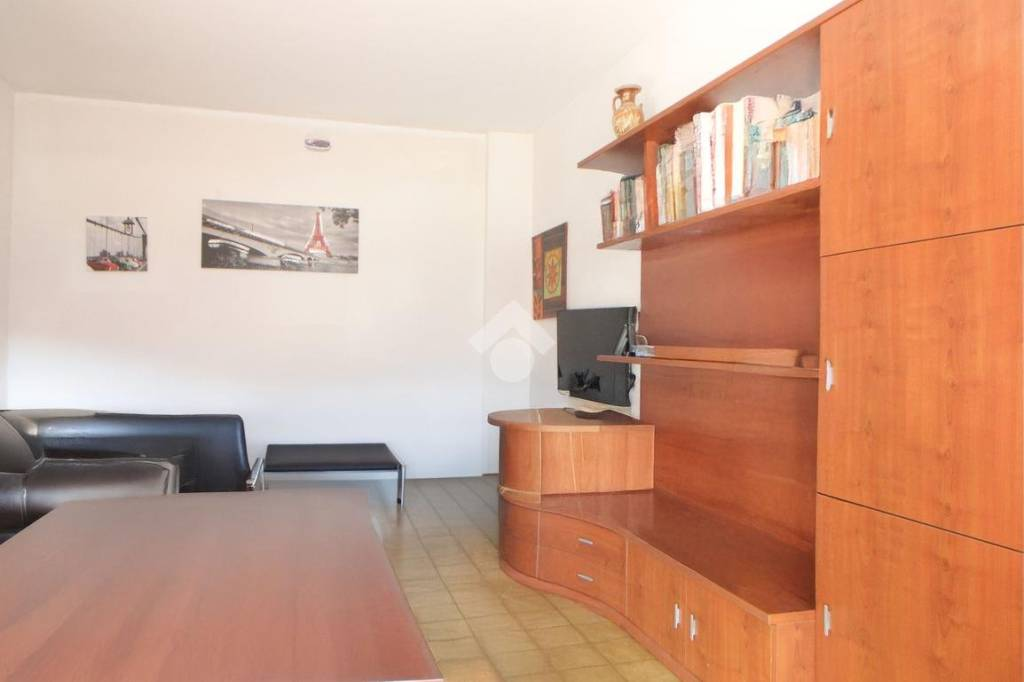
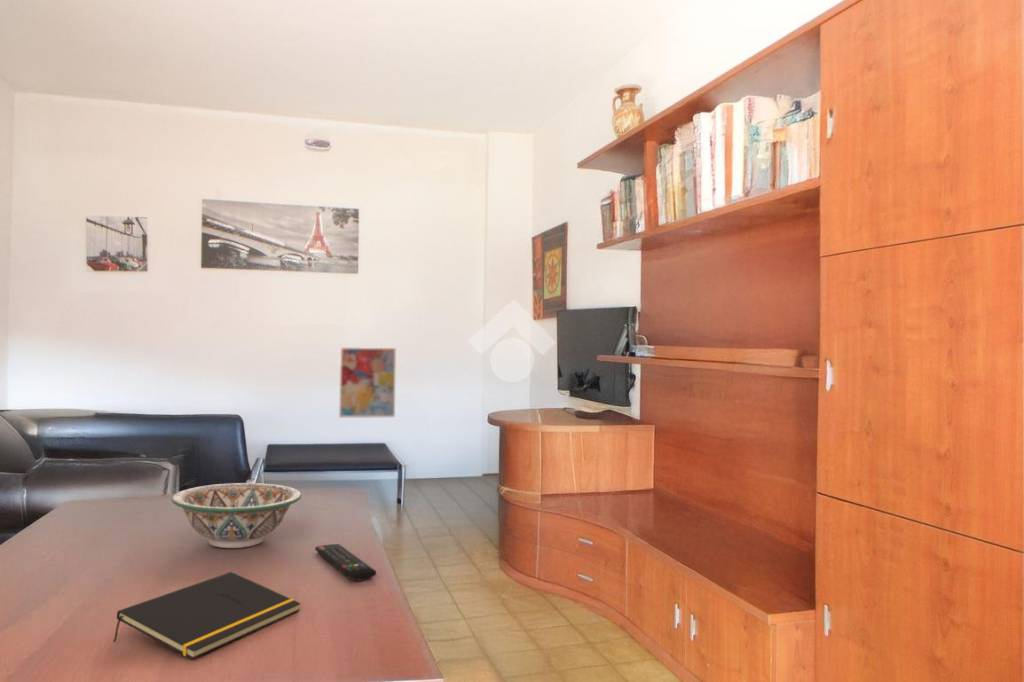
+ decorative bowl (237, 517)
+ remote control (343, 561)
+ notepad (213, 610)
+ wall art (367, 382)
